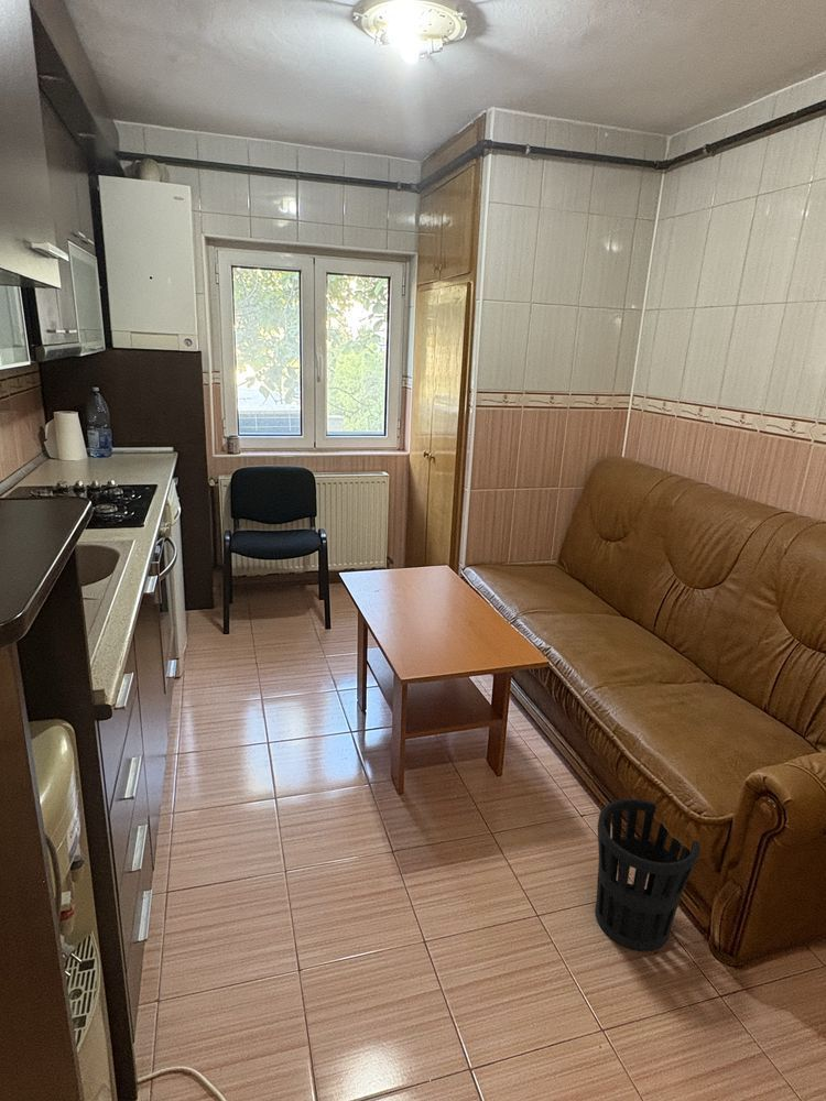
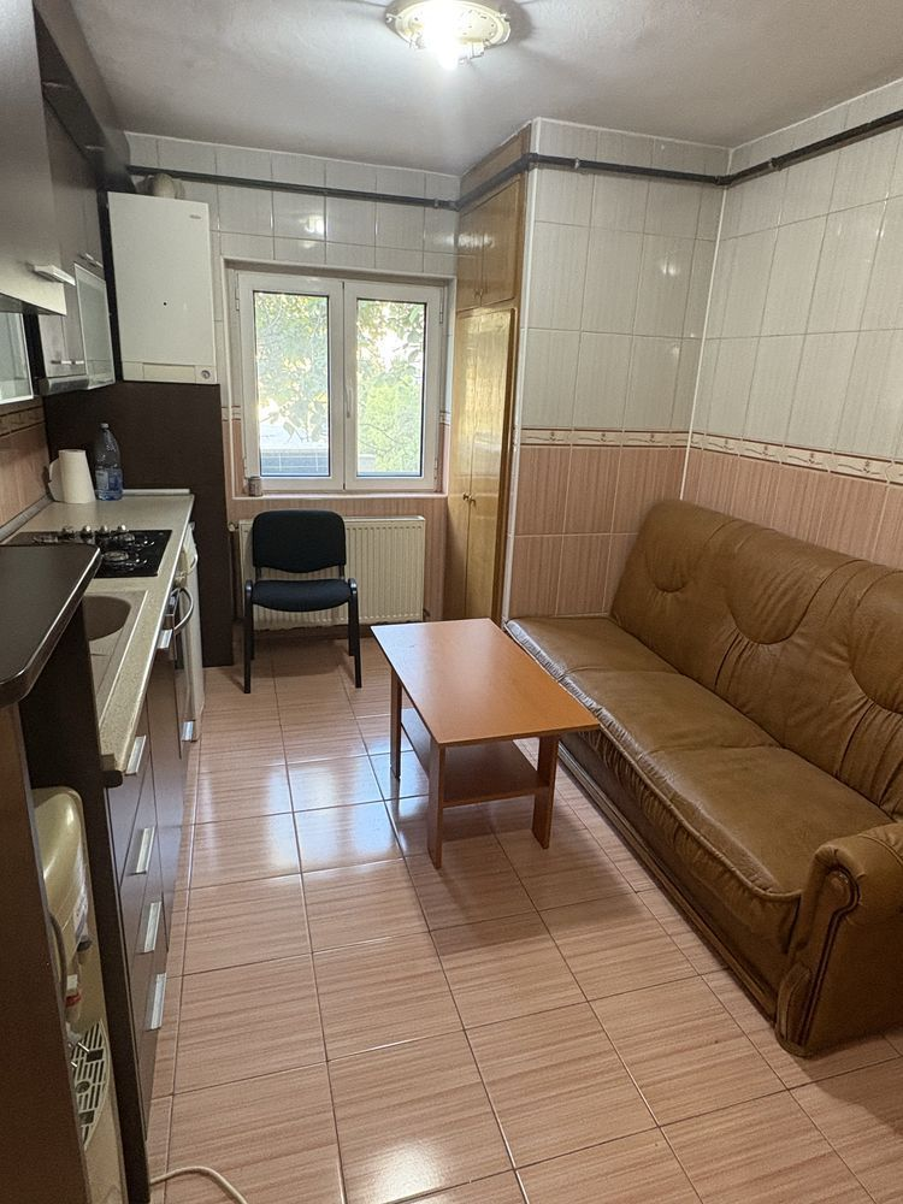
- wastebasket (640, 875)
